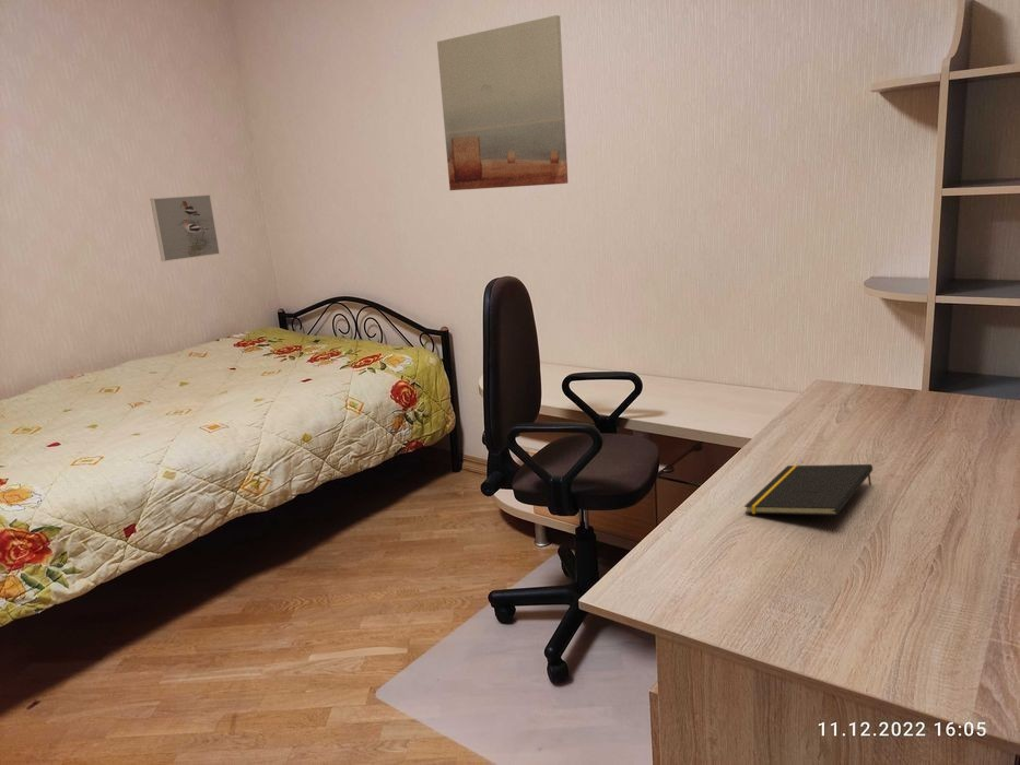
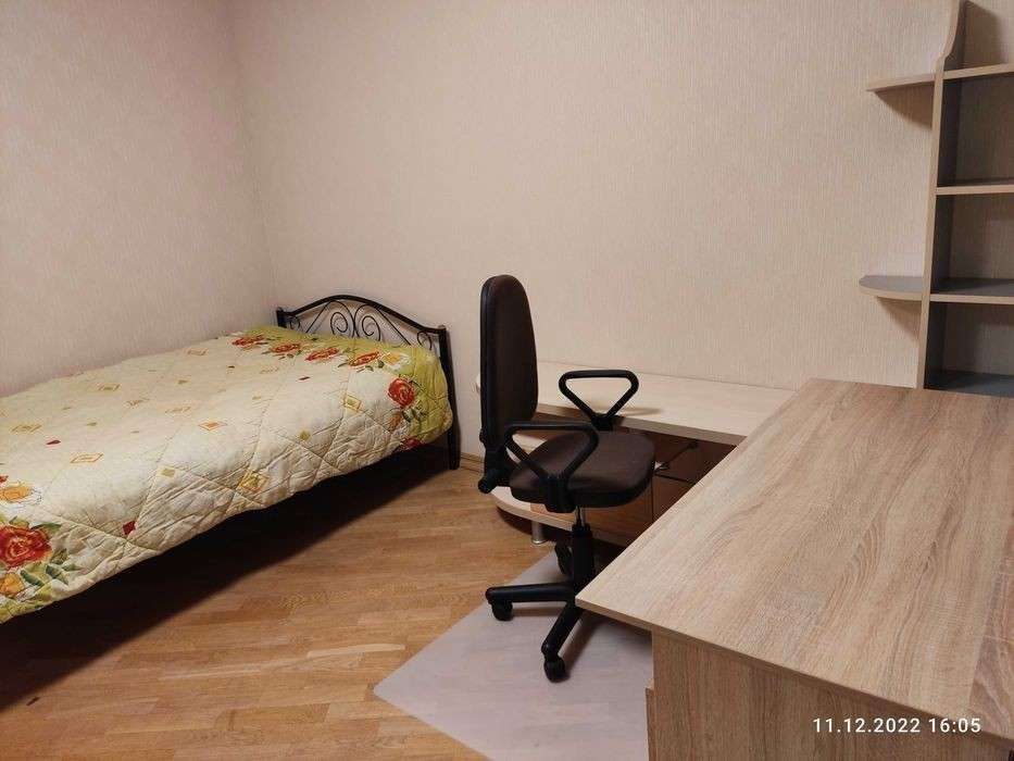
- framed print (186, 227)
- notepad (809, 487)
- wall art (501, 109)
